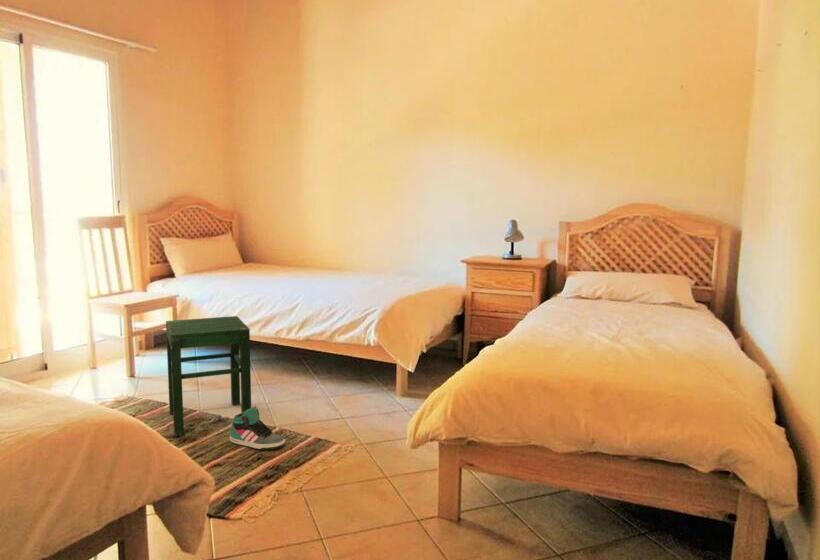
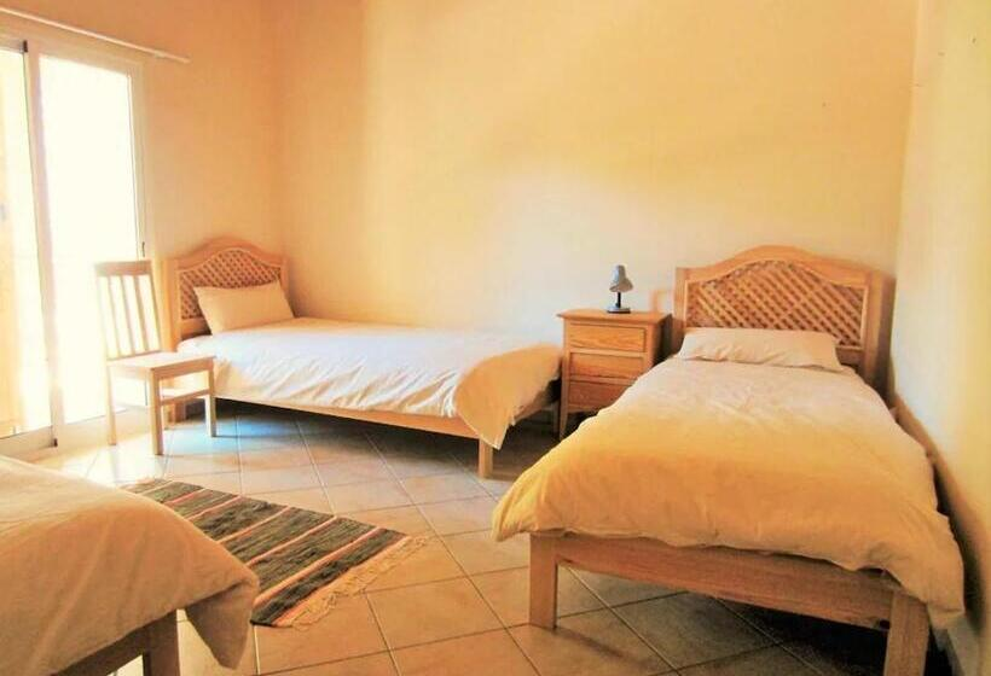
- sneaker (257, 425)
- stool (208, 371)
